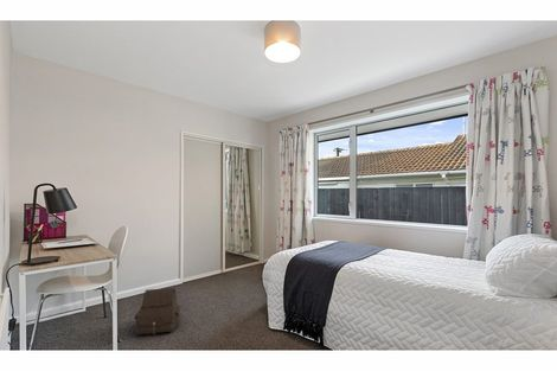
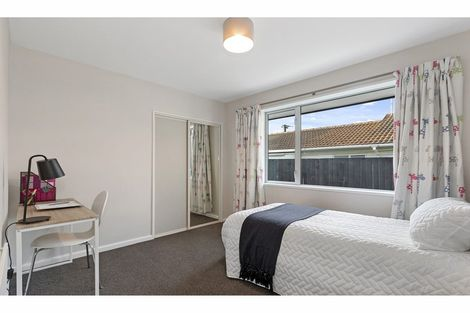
- satchel (159, 308)
